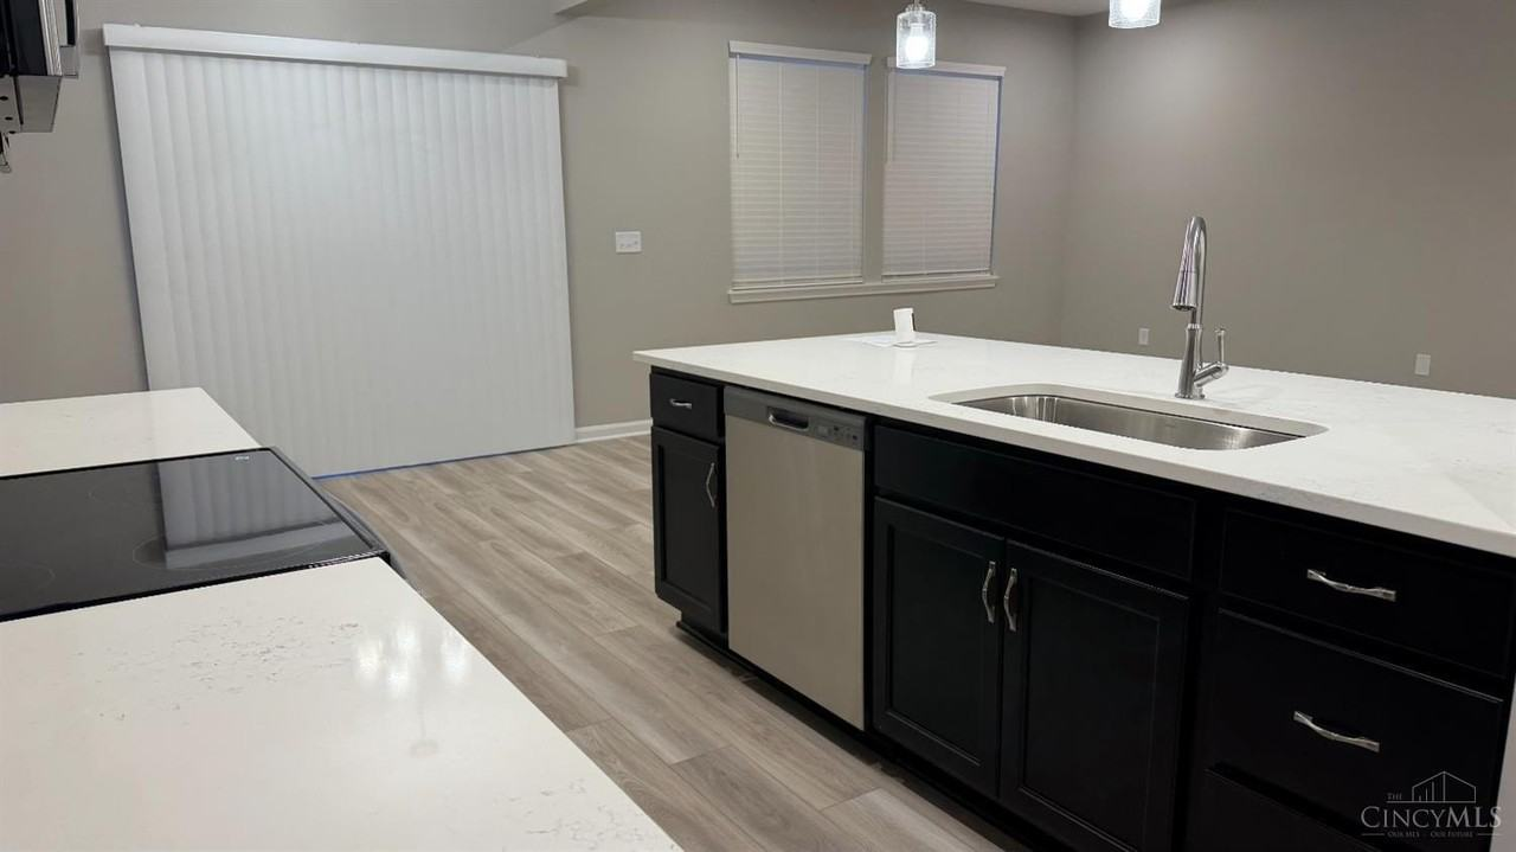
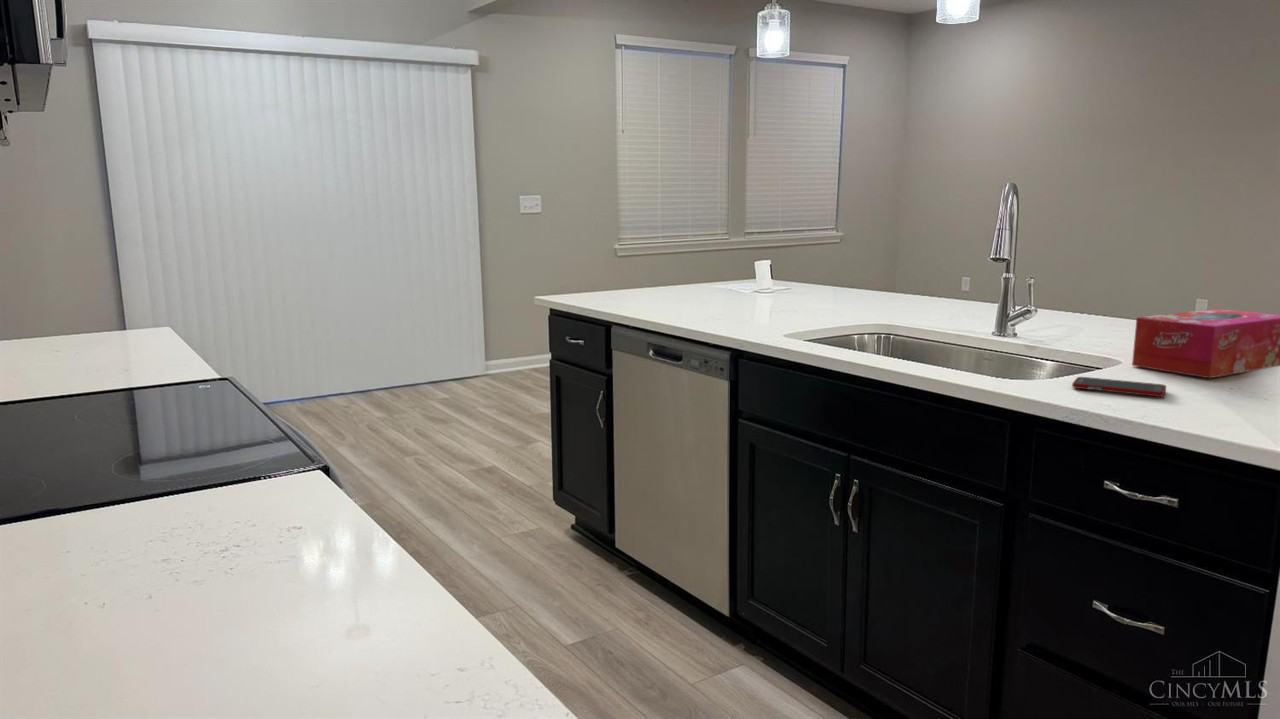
+ cell phone (1118, 386)
+ tissue box (1213, 341)
